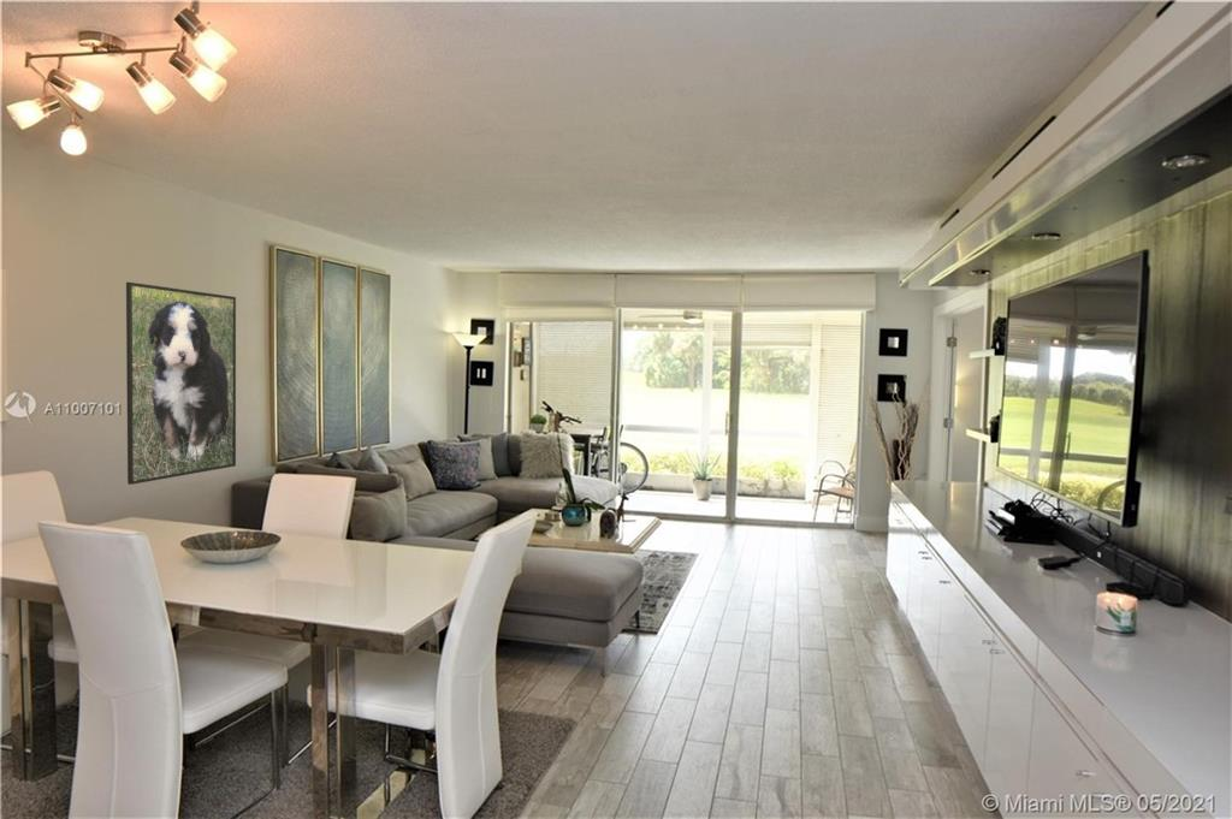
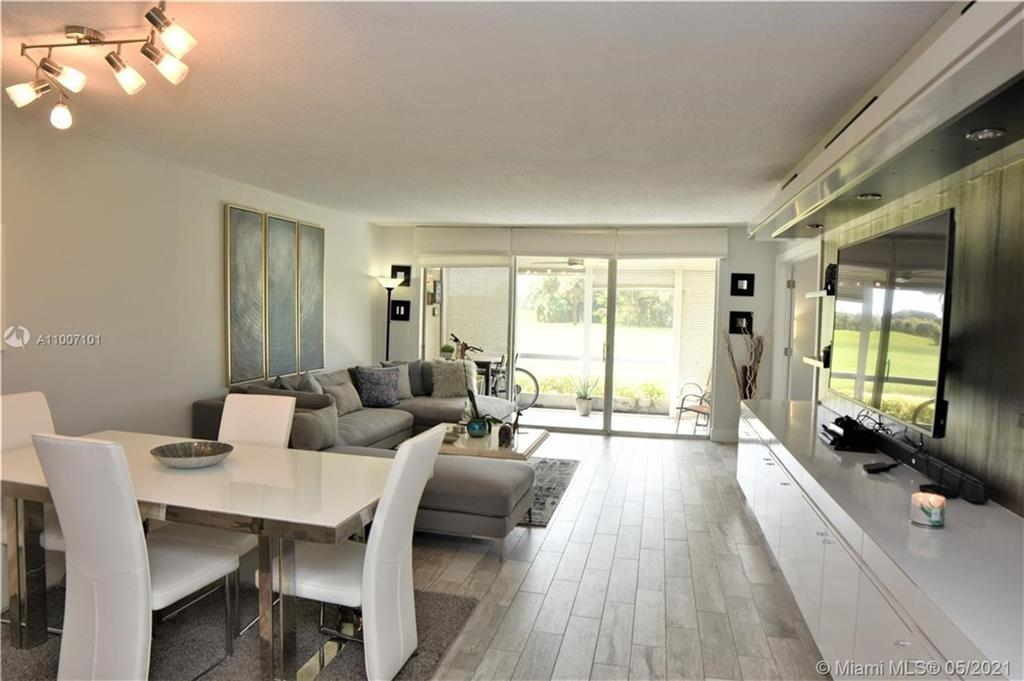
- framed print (185, 382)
